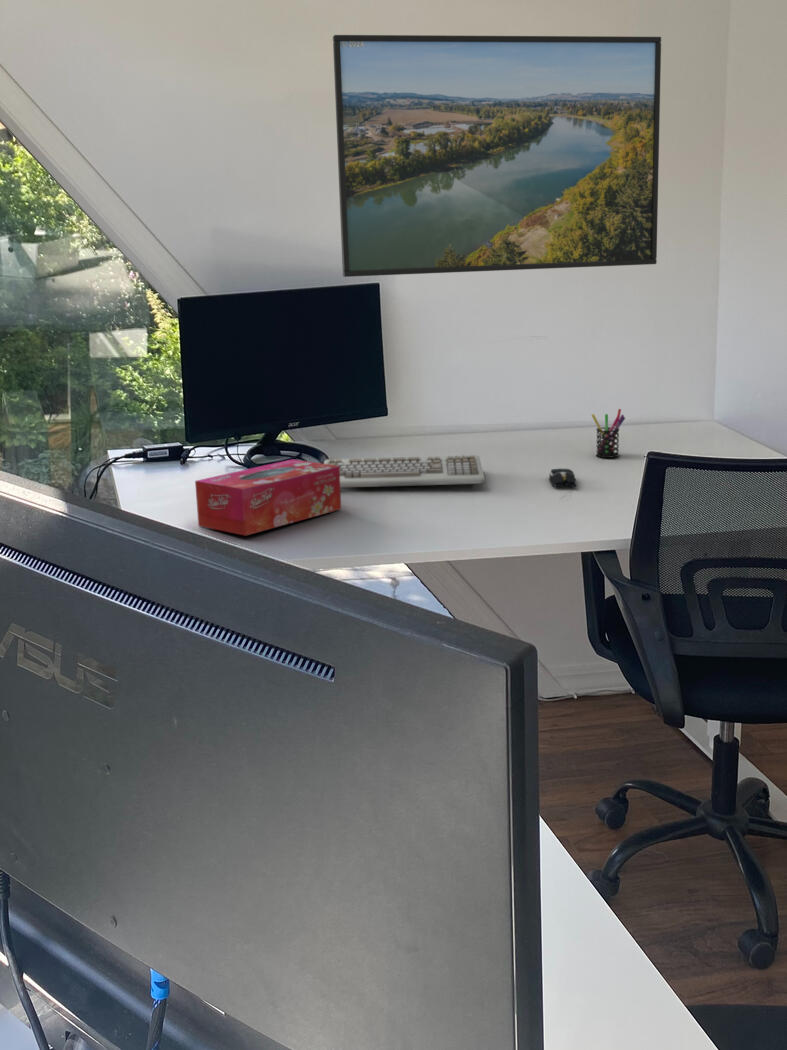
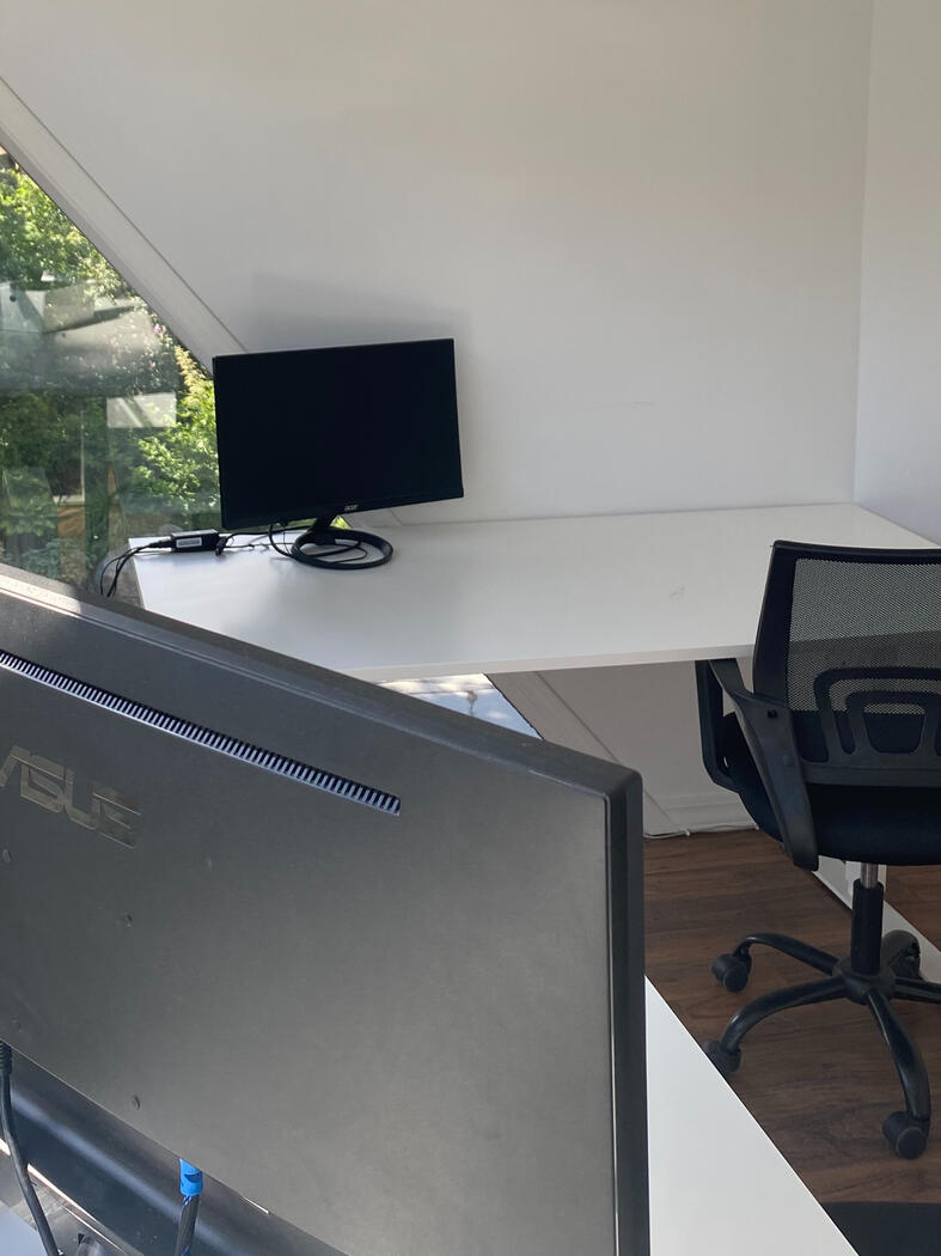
- computer mouse (562, 476)
- keyboard (402, 470)
- tissue box (270, 495)
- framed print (503, 155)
- pen holder (608, 432)
